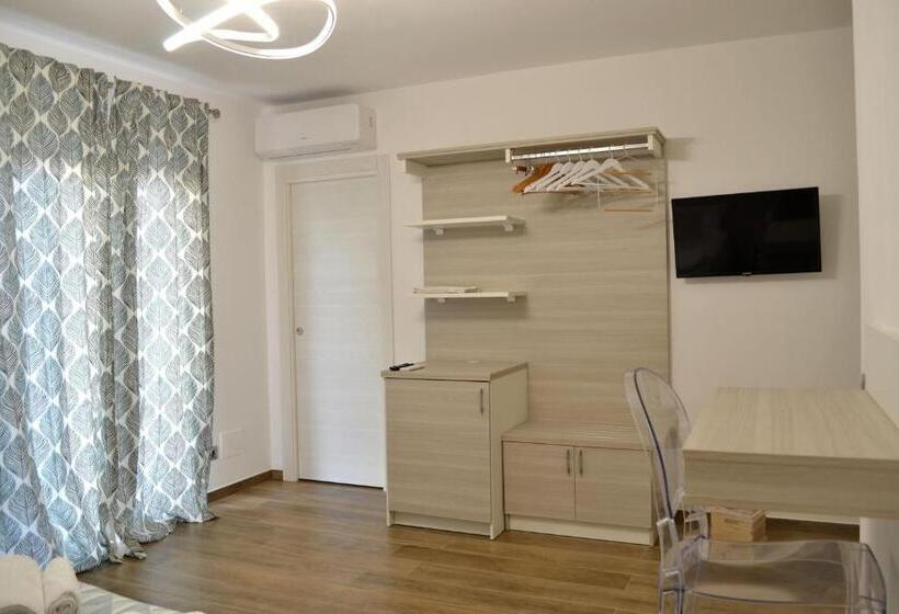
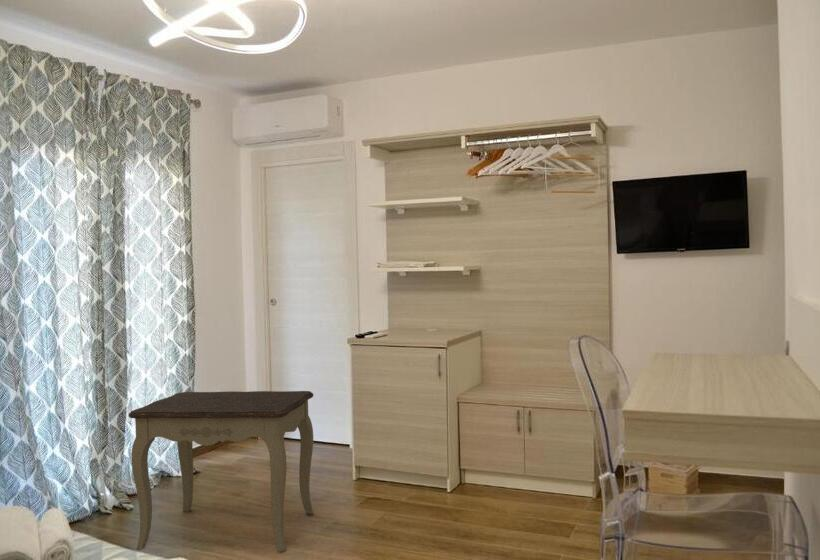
+ side table (222, 442)
